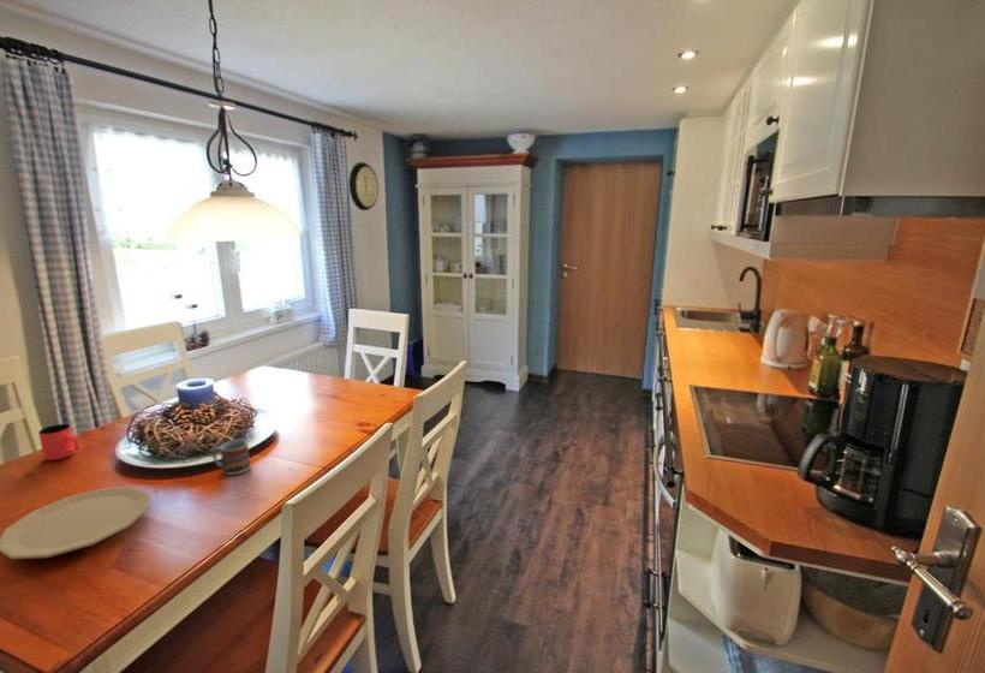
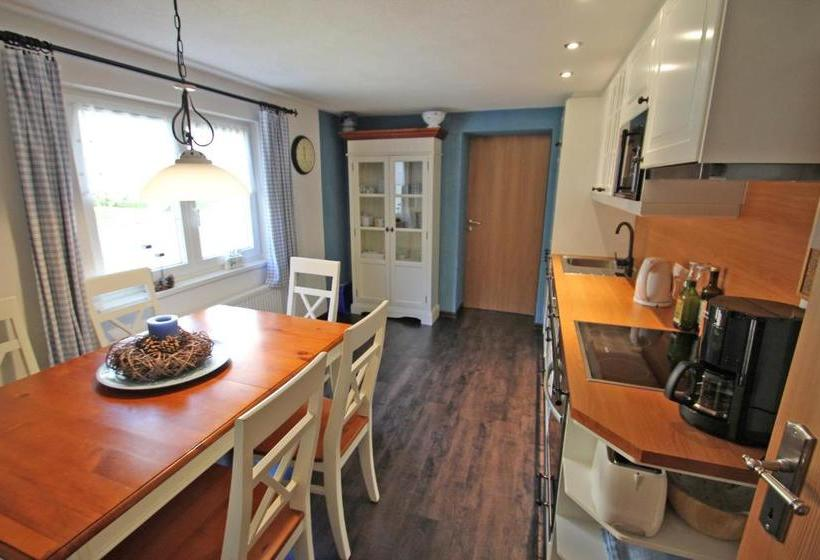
- plate (80, 523)
- cup (231, 457)
- cup (61, 442)
